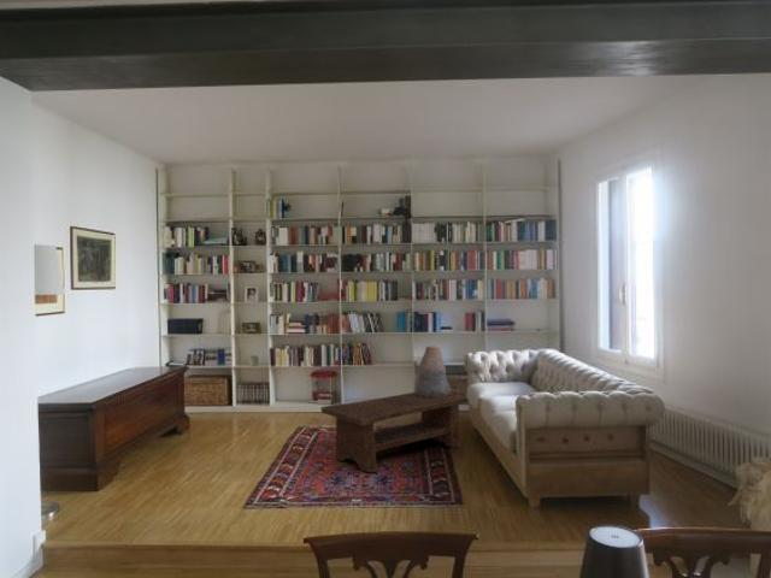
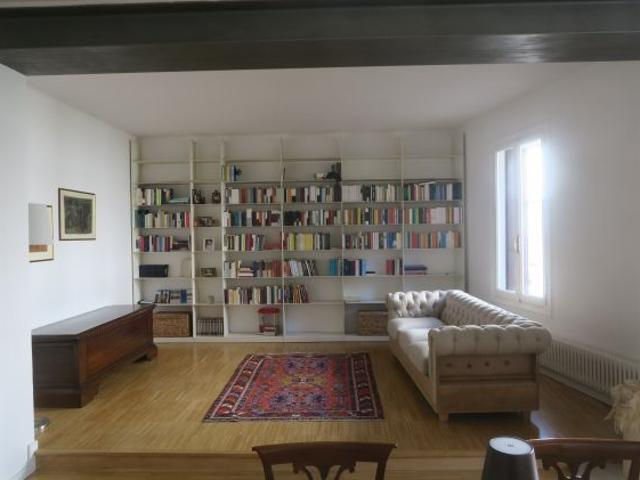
- coffee table (399, 427)
- decorative urn (432, 370)
